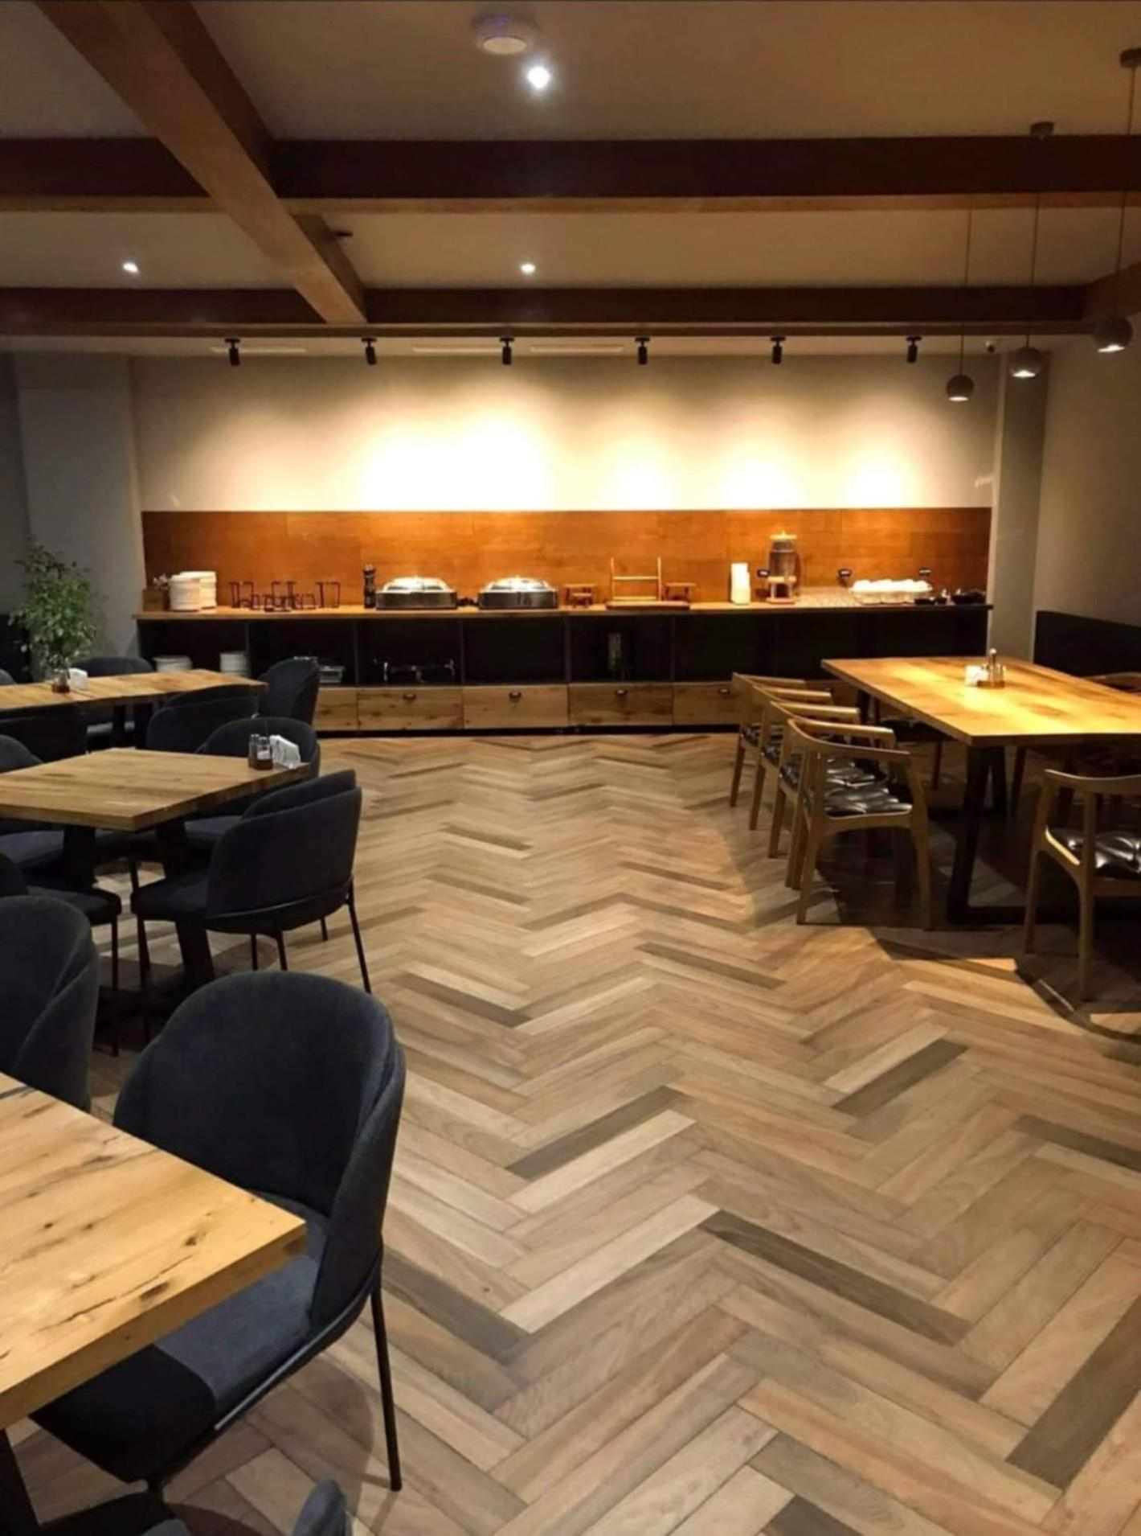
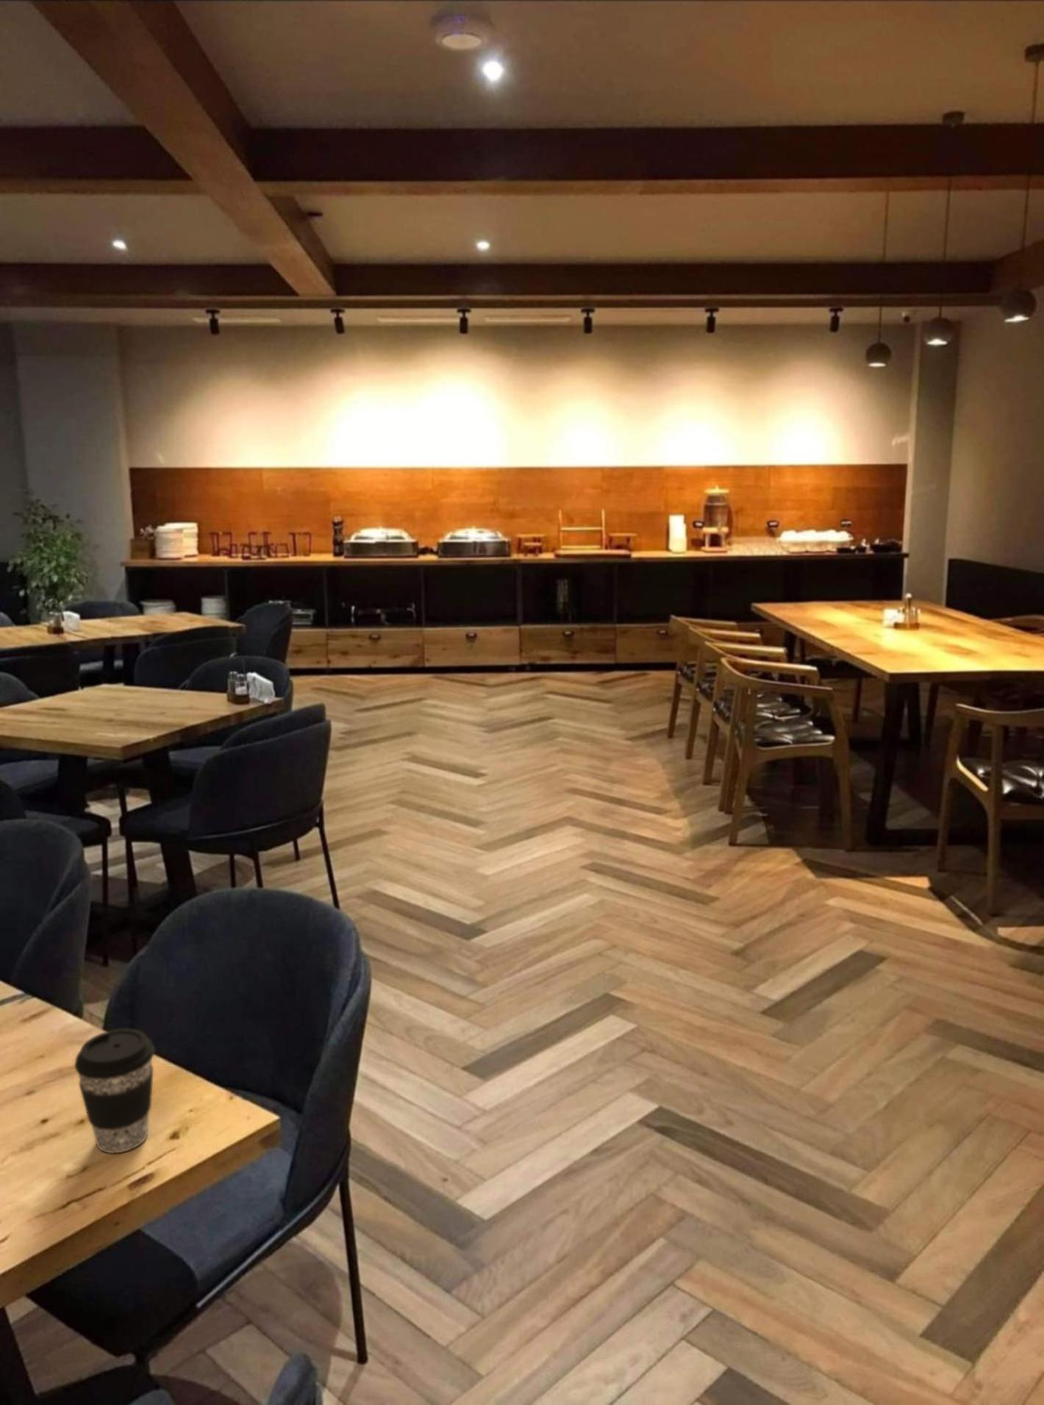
+ coffee cup (118, 1091)
